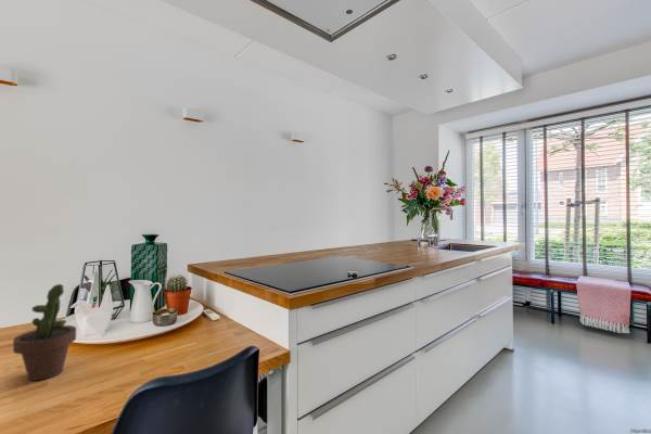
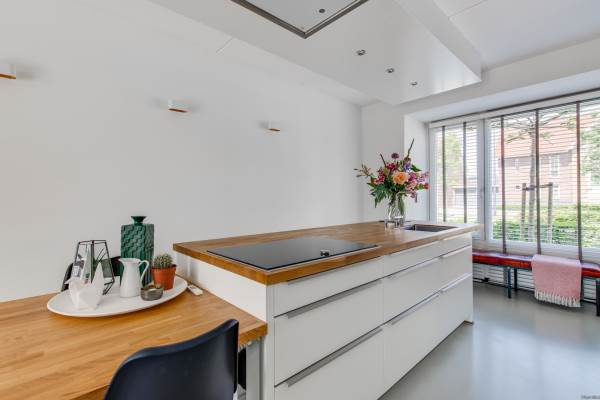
- potted cactus (46, 329)
